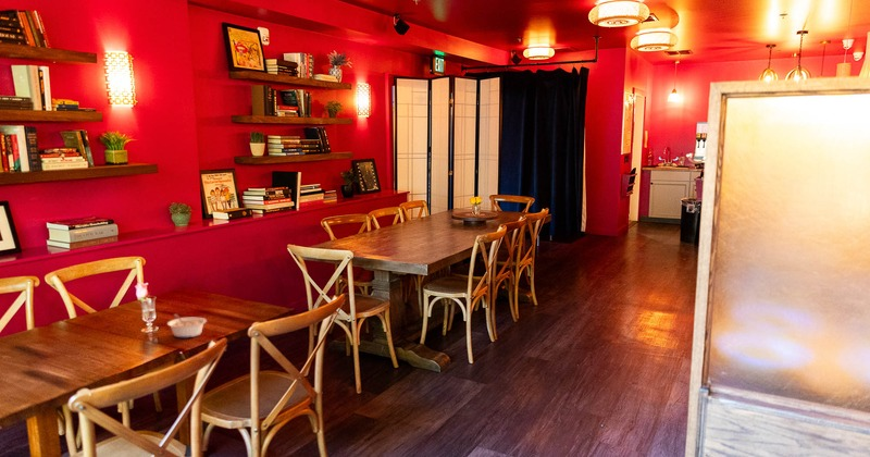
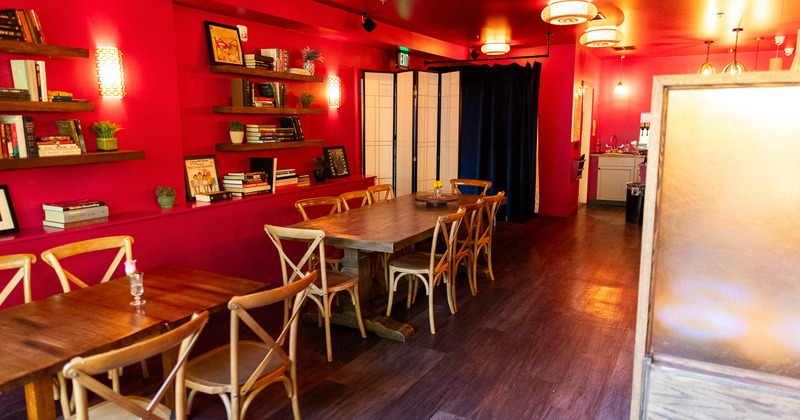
- legume (185, 326)
